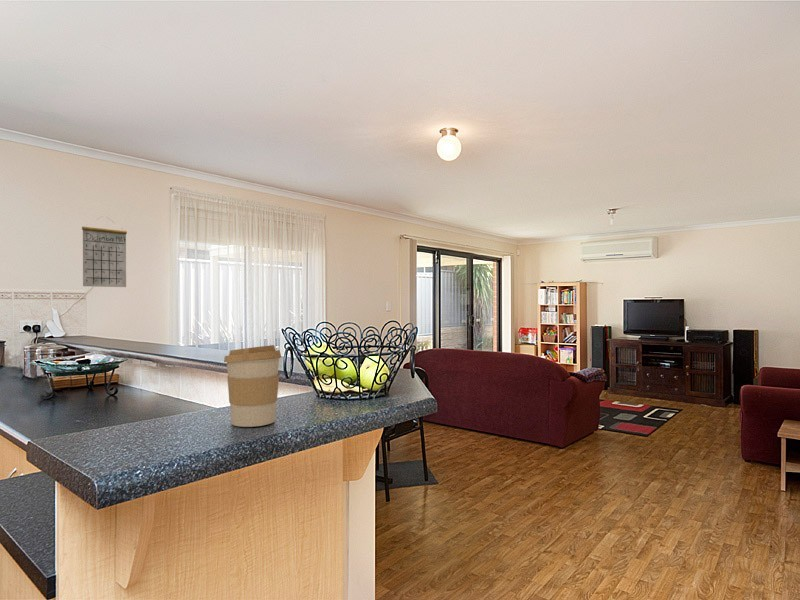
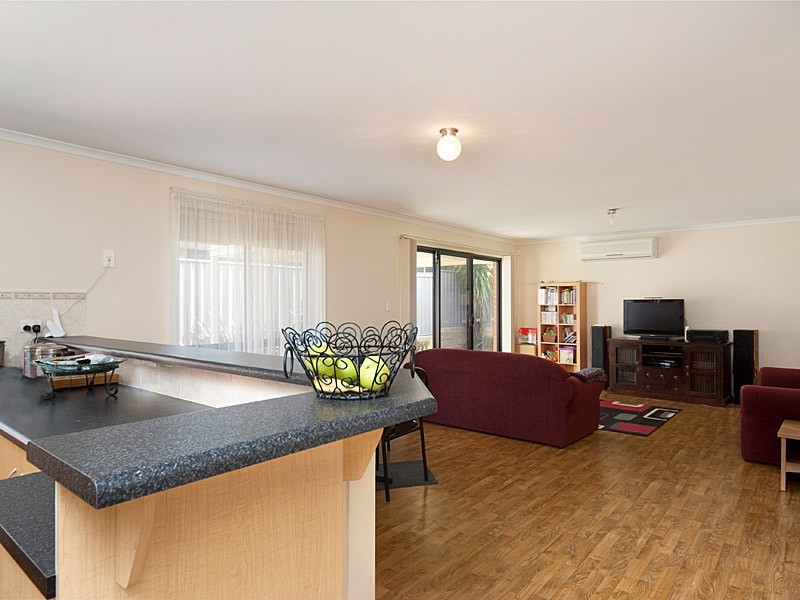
- coffee cup (253, 383)
- calendar (105, 250)
